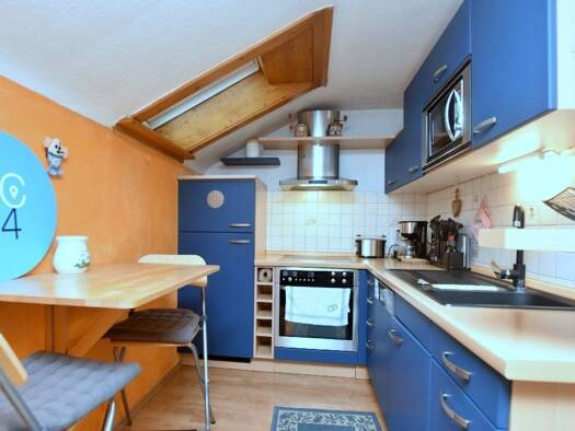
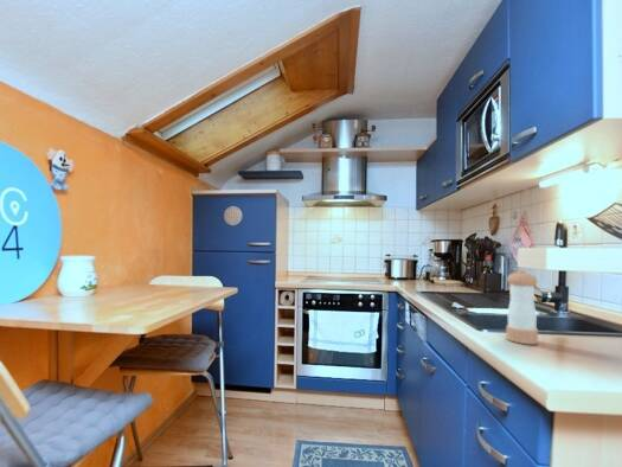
+ pepper shaker (521, 305)
